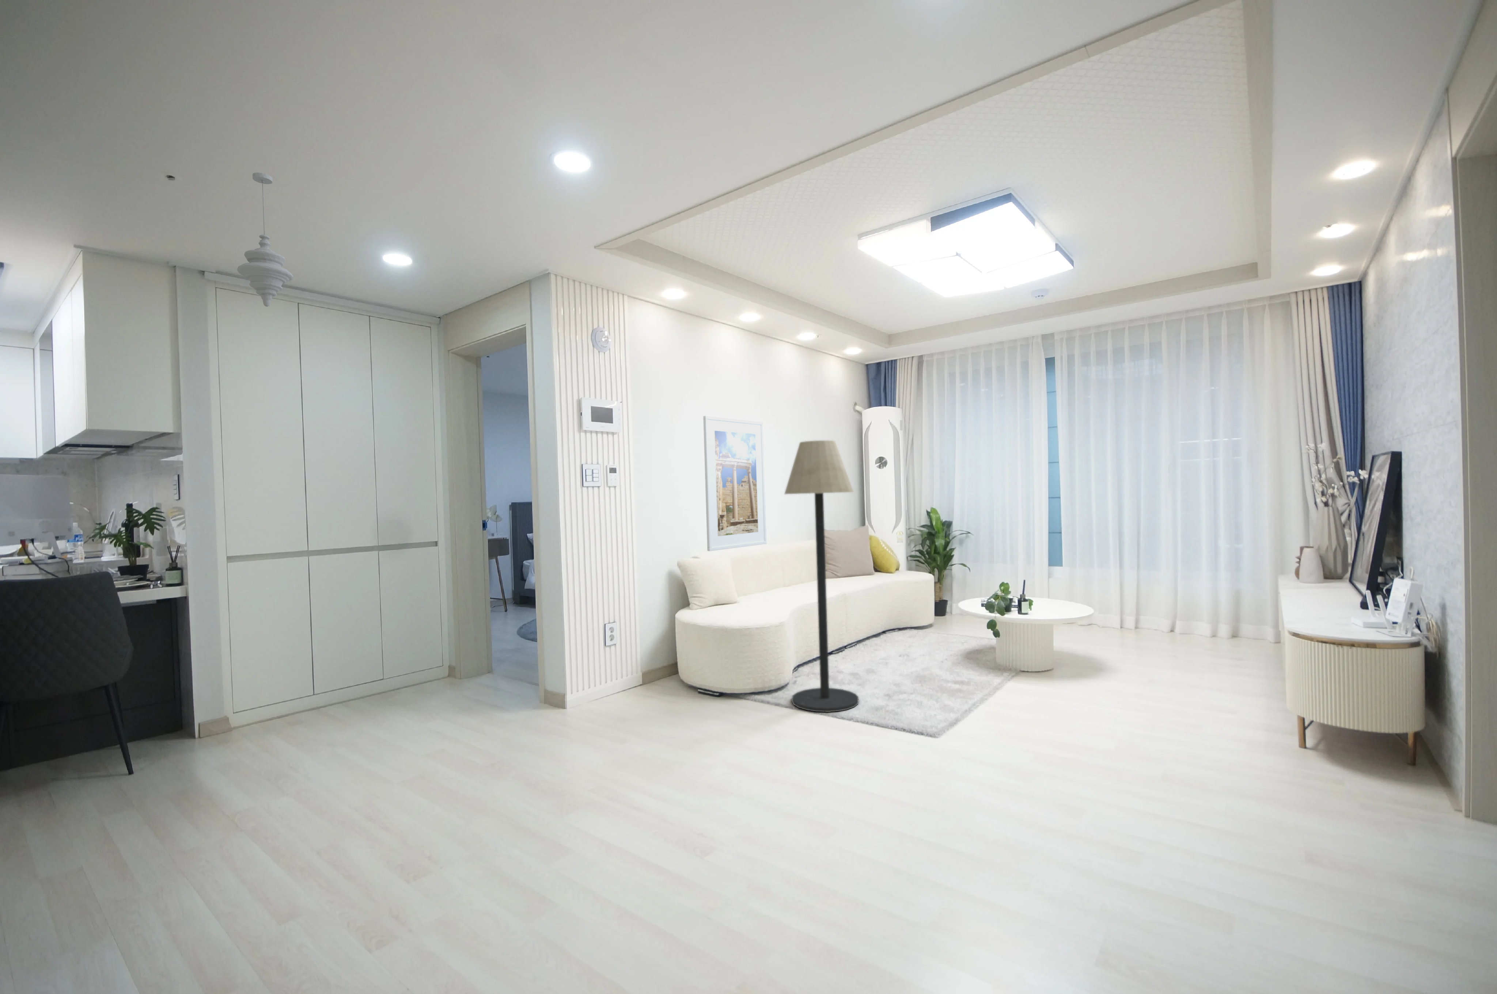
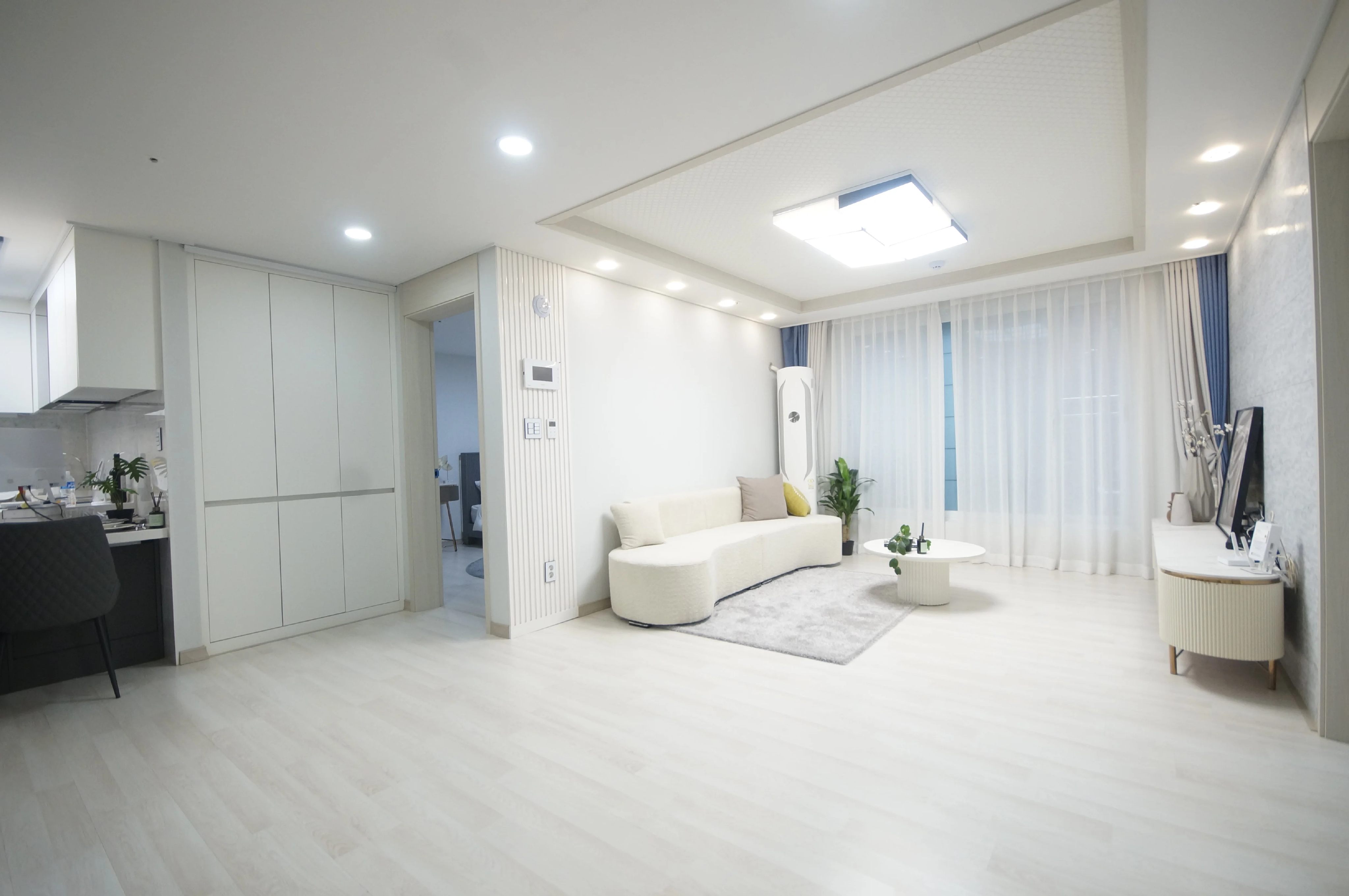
- pendant light (264, 242)
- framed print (737, 483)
- floor lamp (821, 571)
